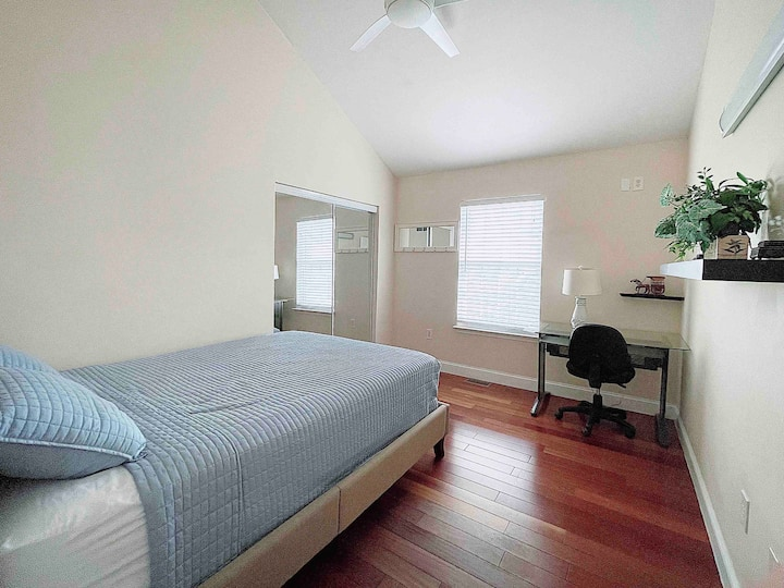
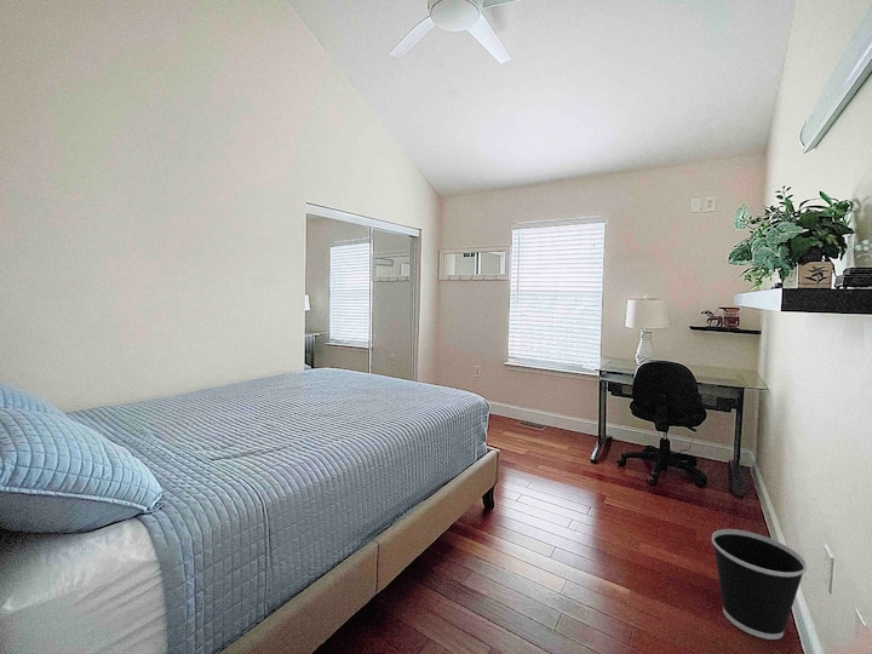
+ wastebasket (753, 584)
